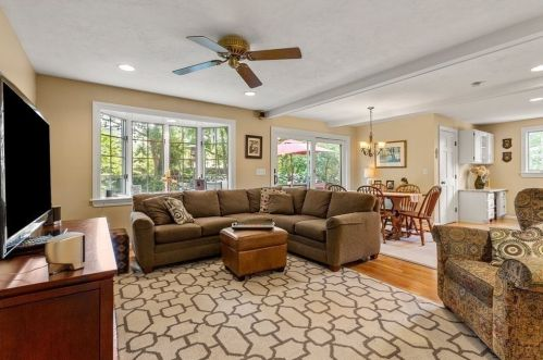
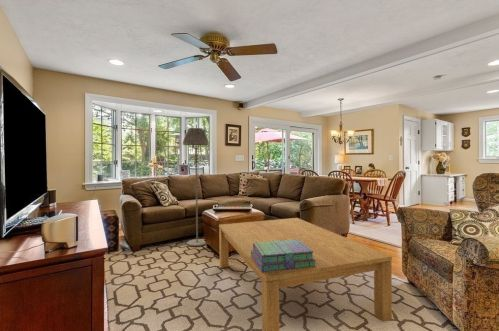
+ coffee table (289, 269)
+ floor lamp (196, 186)
+ stack of books (281, 253)
